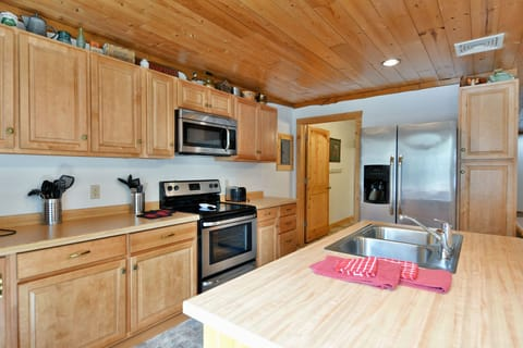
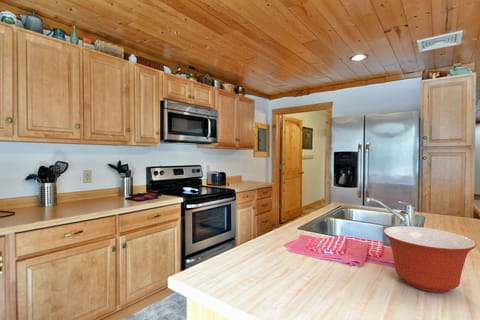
+ mixing bowl (425, 259)
